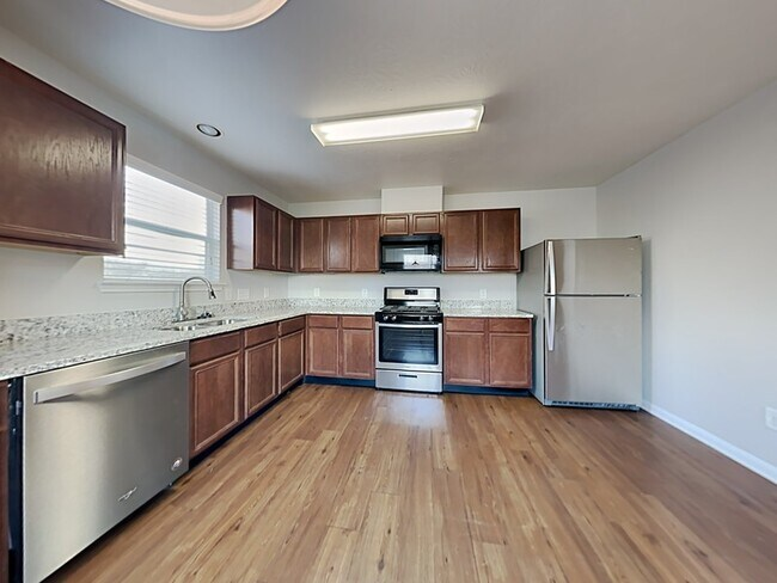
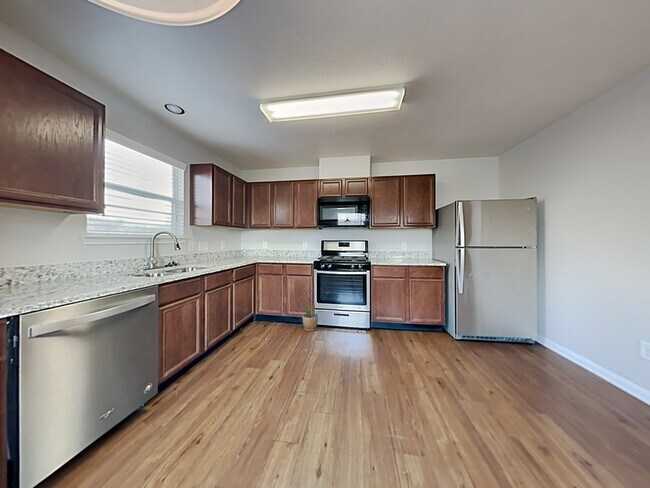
+ potted plant (310, 314)
